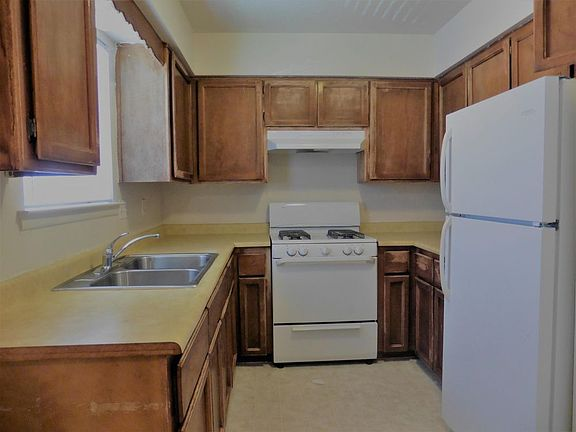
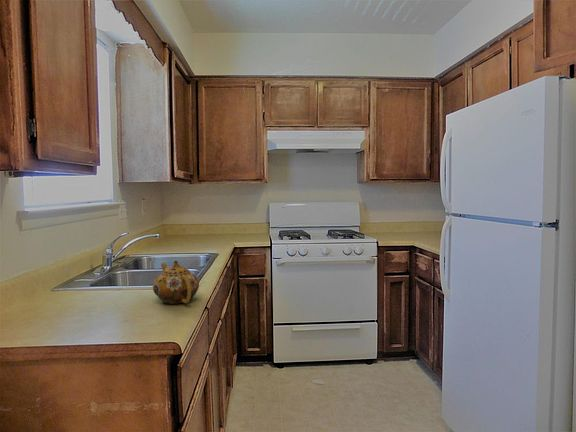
+ teapot (176, 280)
